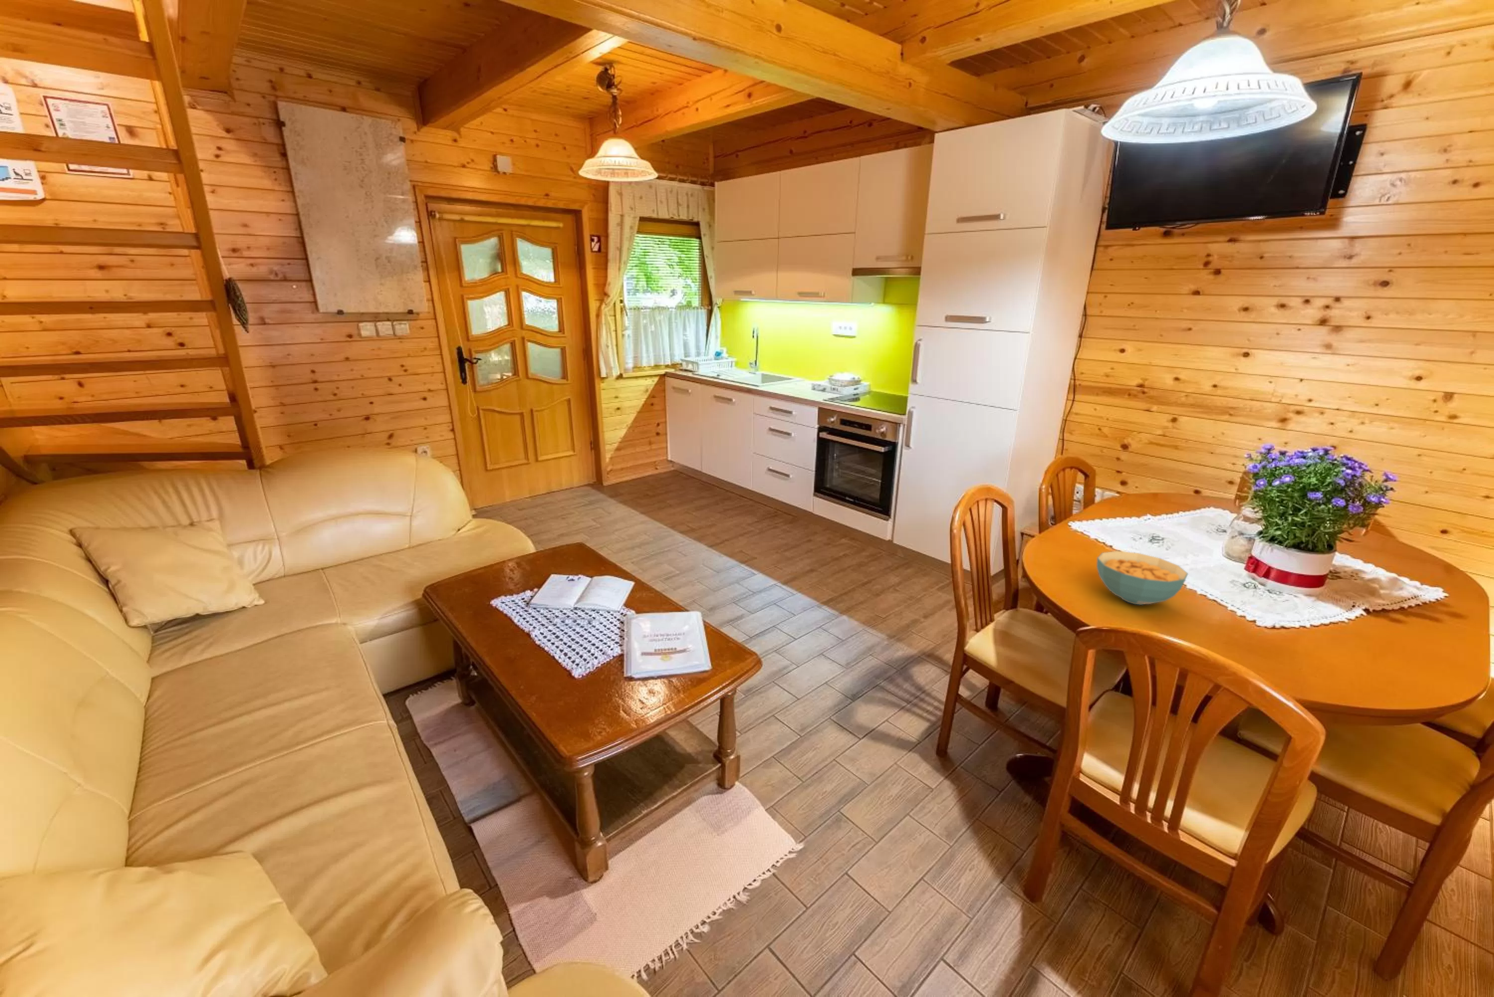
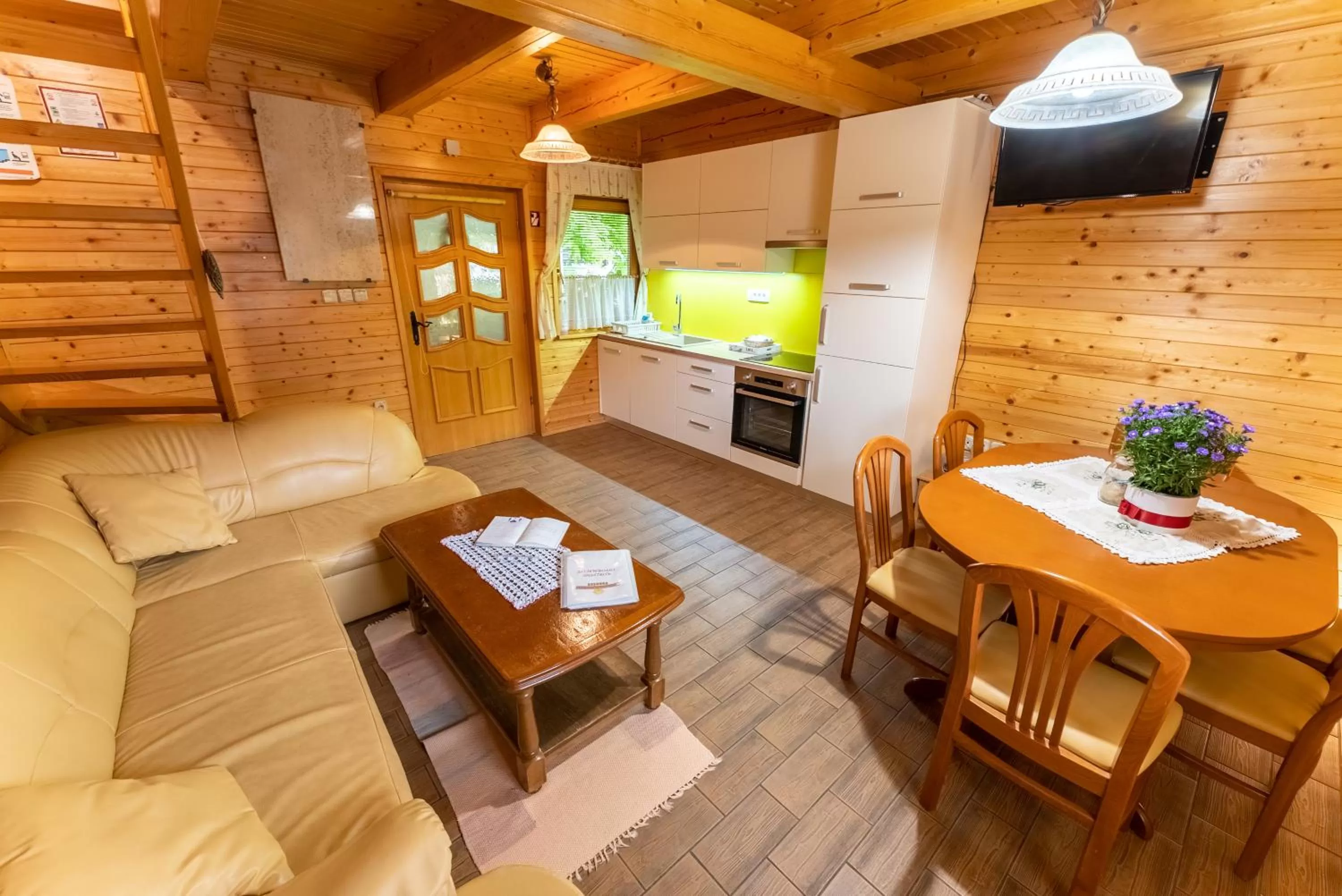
- cereal bowl (1137, 583)
